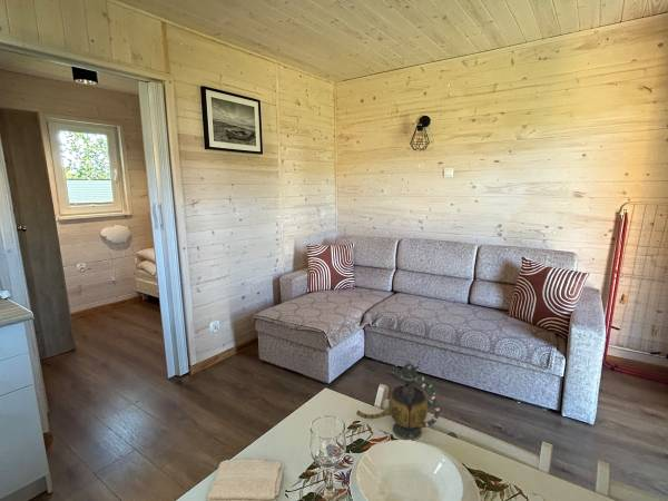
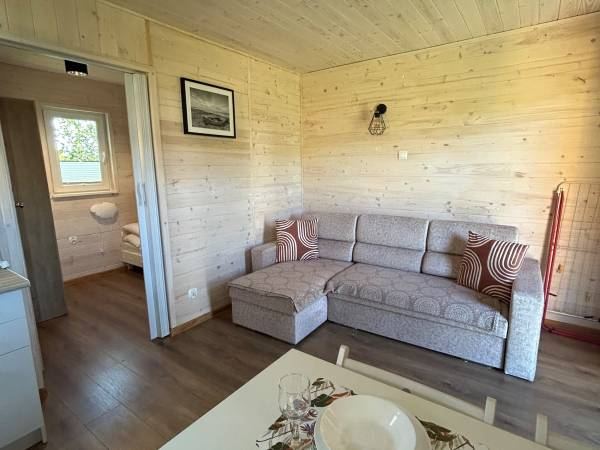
- teapot (396, 396)
- washcloth (247, 480)
